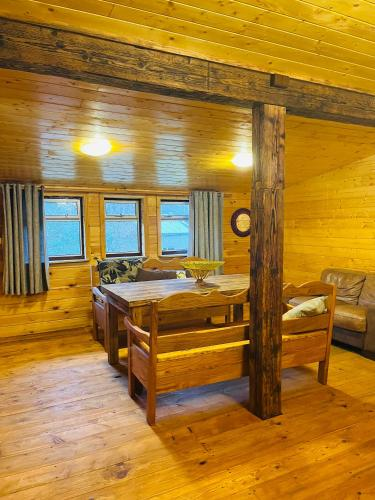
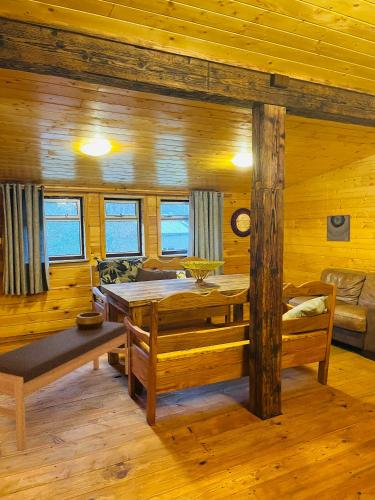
+ wall art (338, 228)
+ decorative bowl (90, 320)
+ bench (66, 369)
